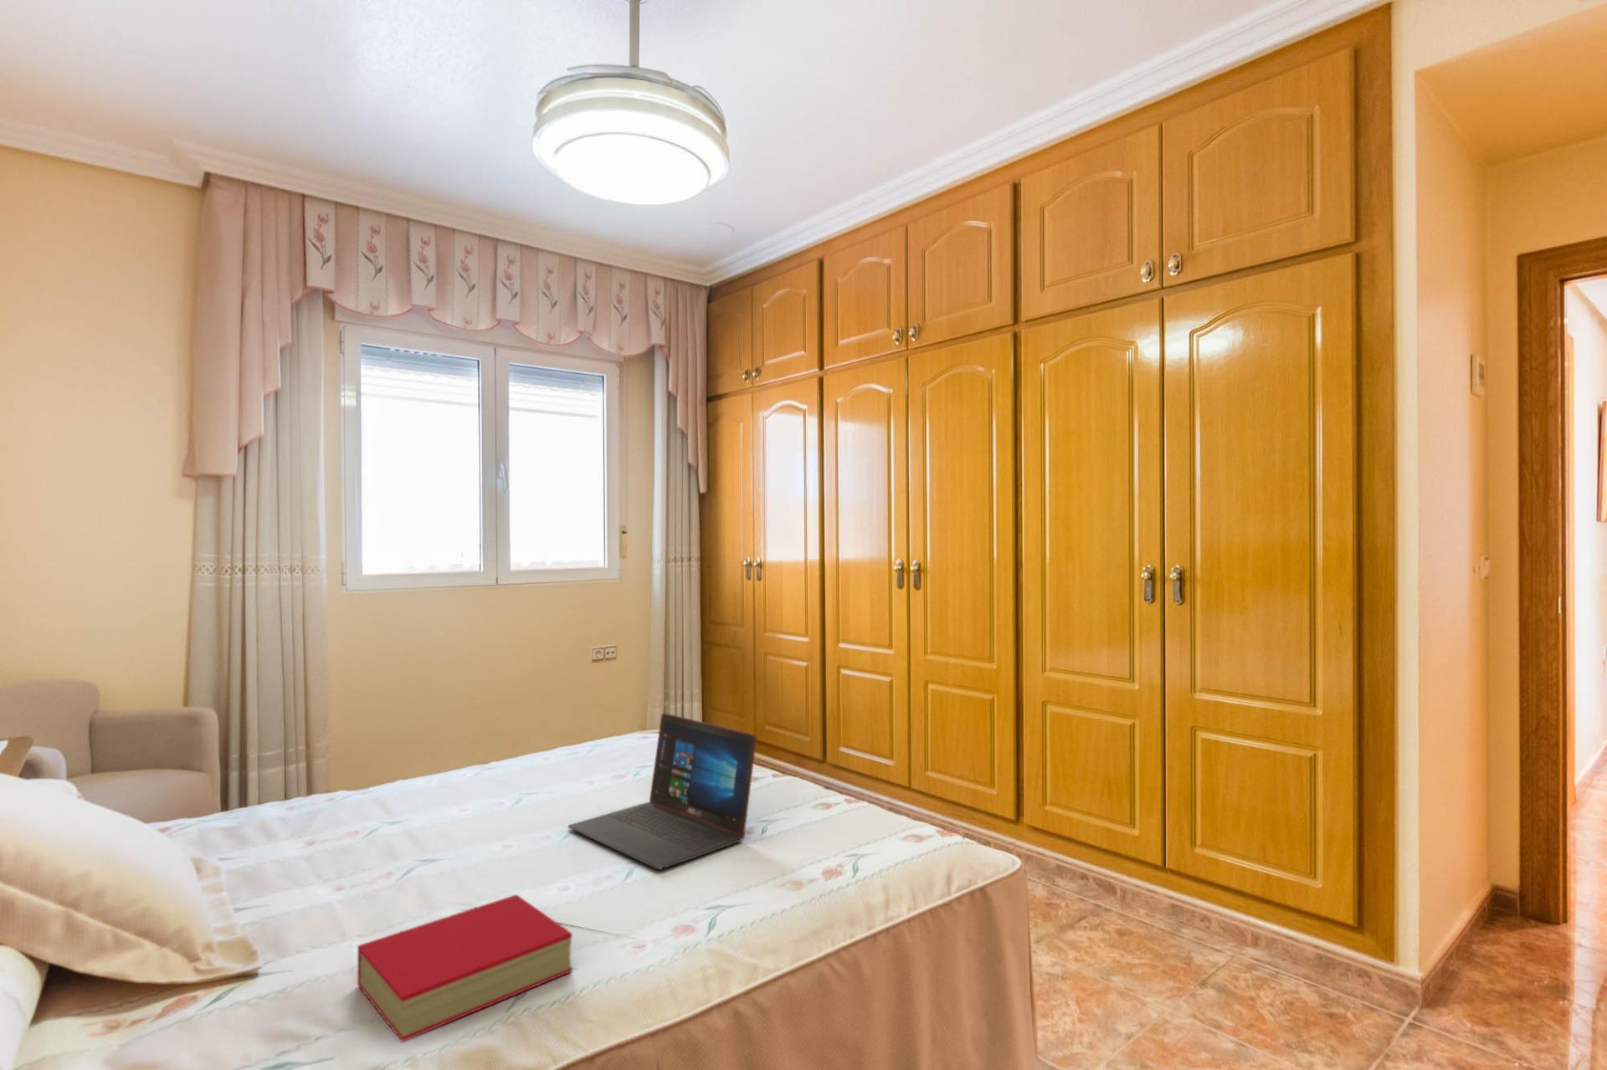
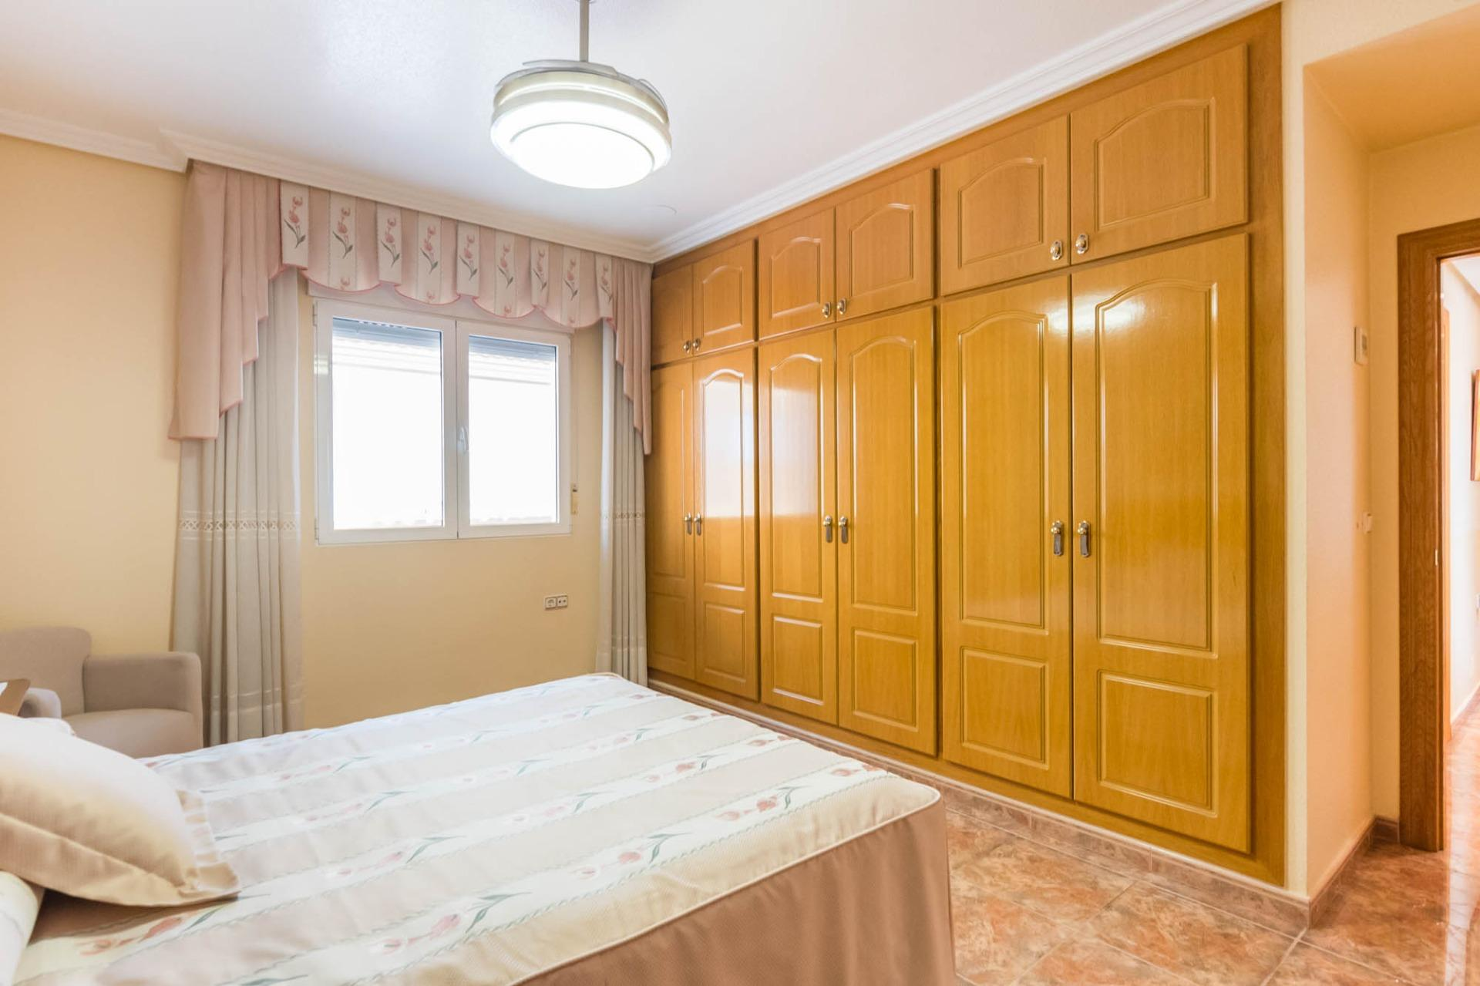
- laptop (661, 782)
- book (466, 959)
